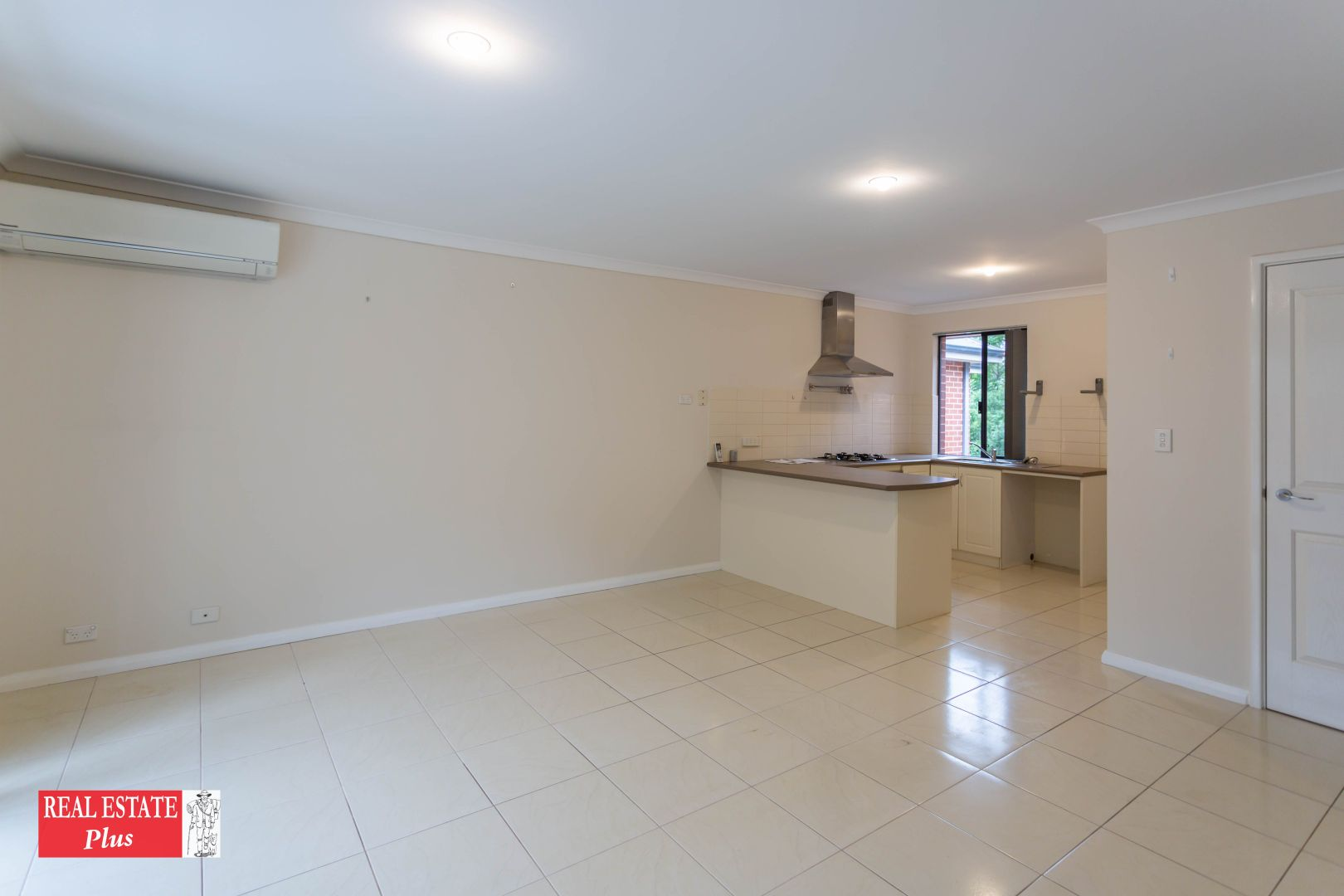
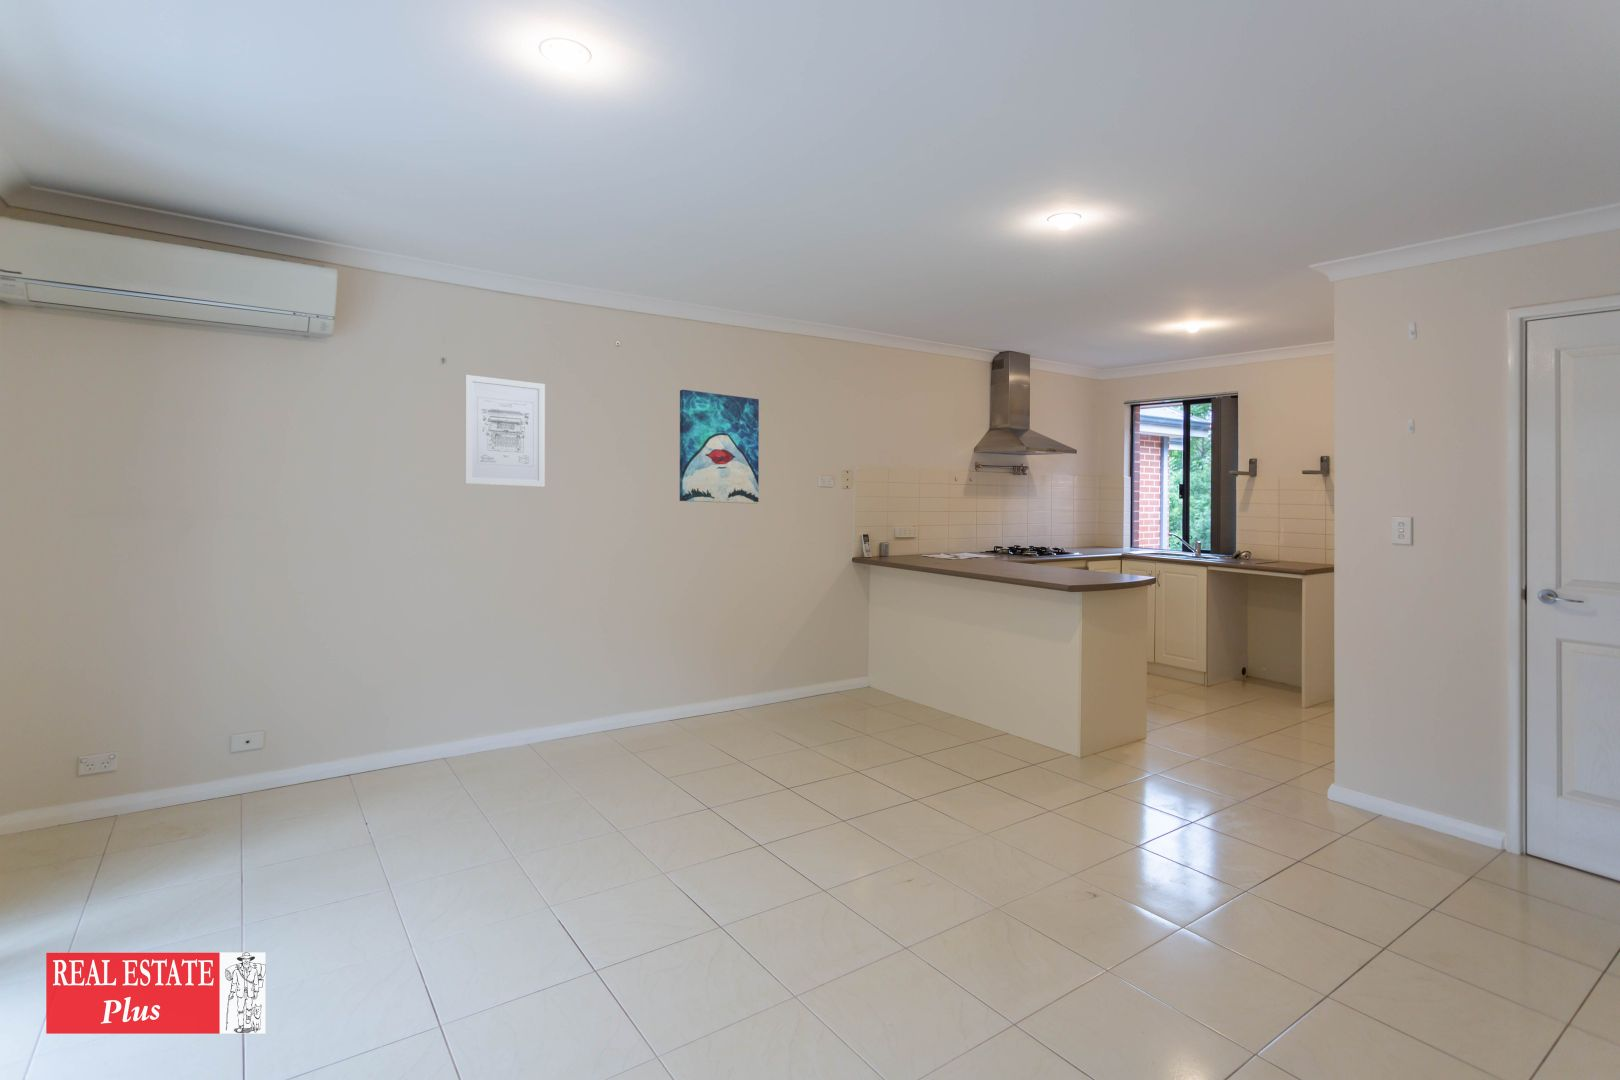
+ wall art (506, 432)
+ wall art (720, 448)
